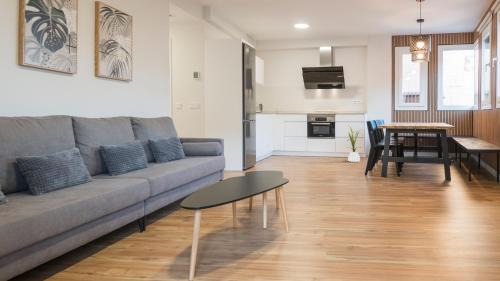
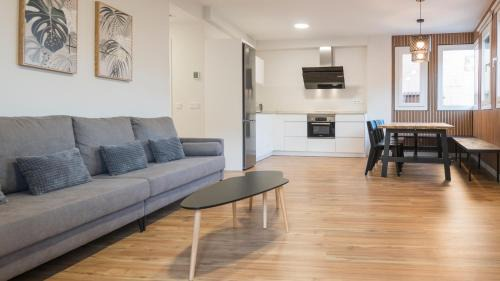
- house plant (353, 142)
